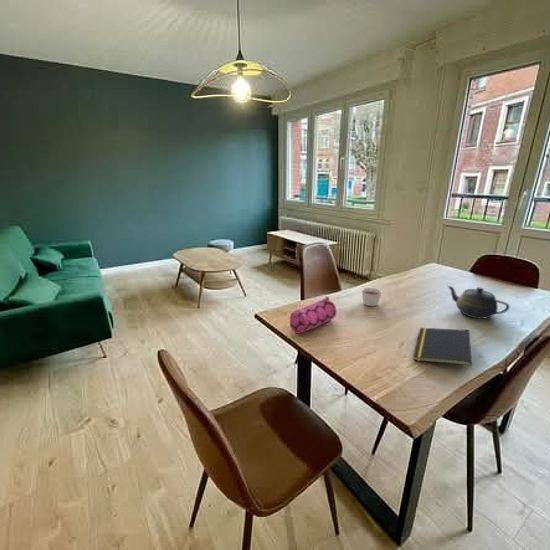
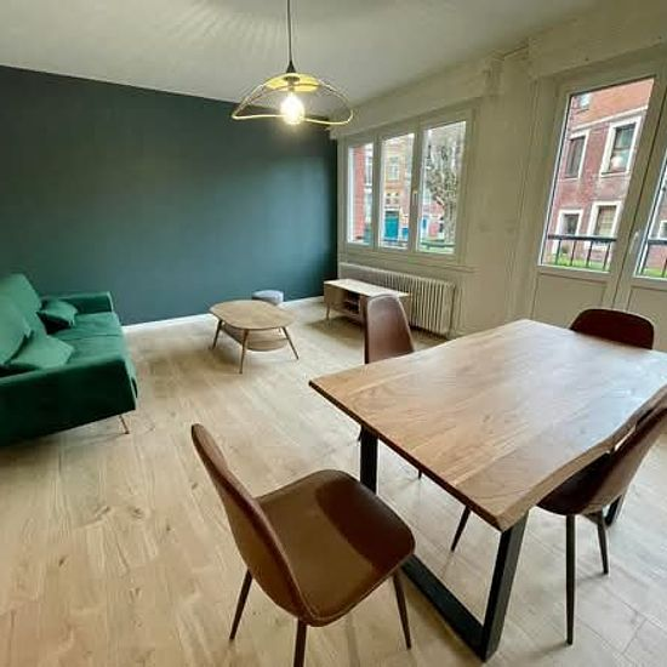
- pencil case (312, 314)
- candle (371, 297)
- notepad (442, 344)
- teapot (475, 300)
